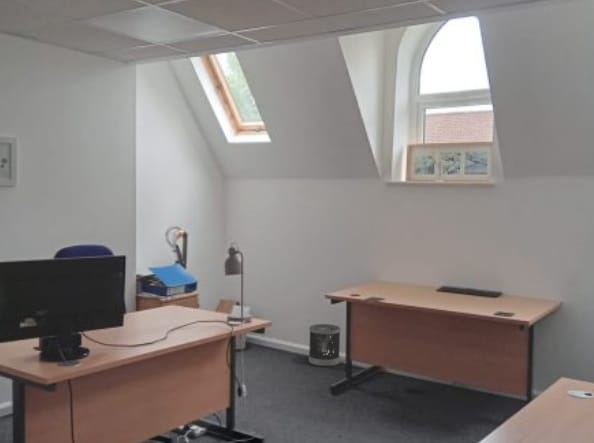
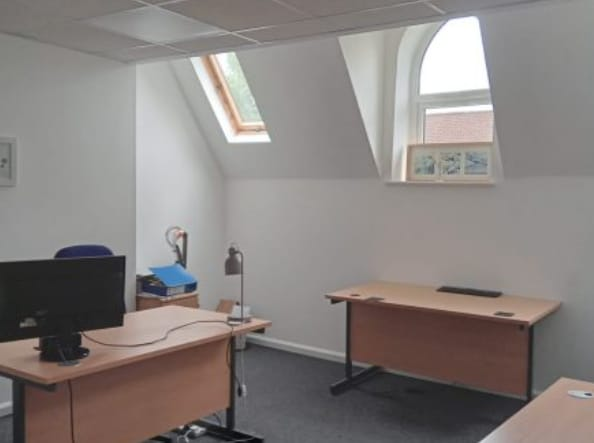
- wastebasket (324, 344)
